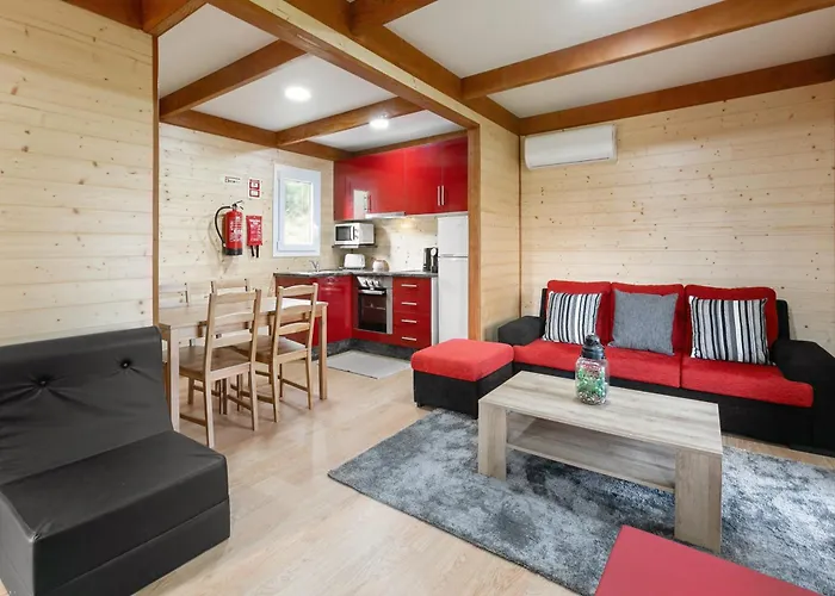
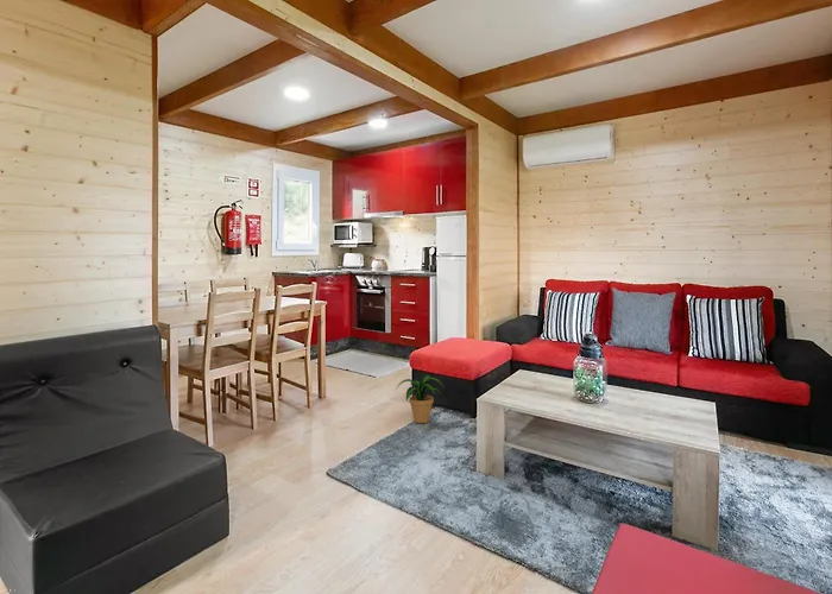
+ potted plant (421, 398)
